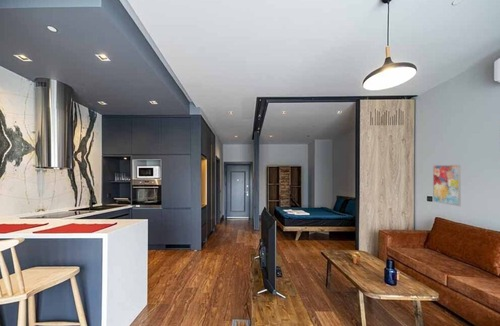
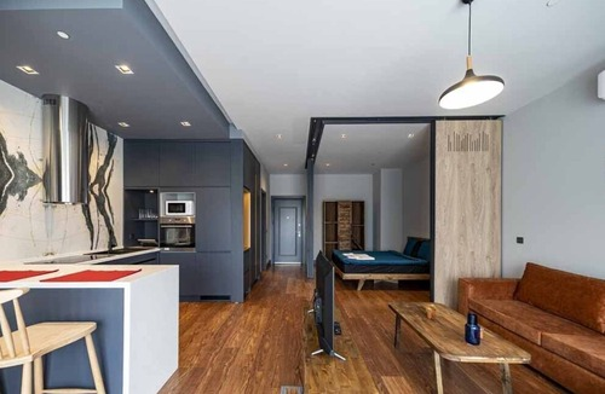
- wall art (446, 184)
